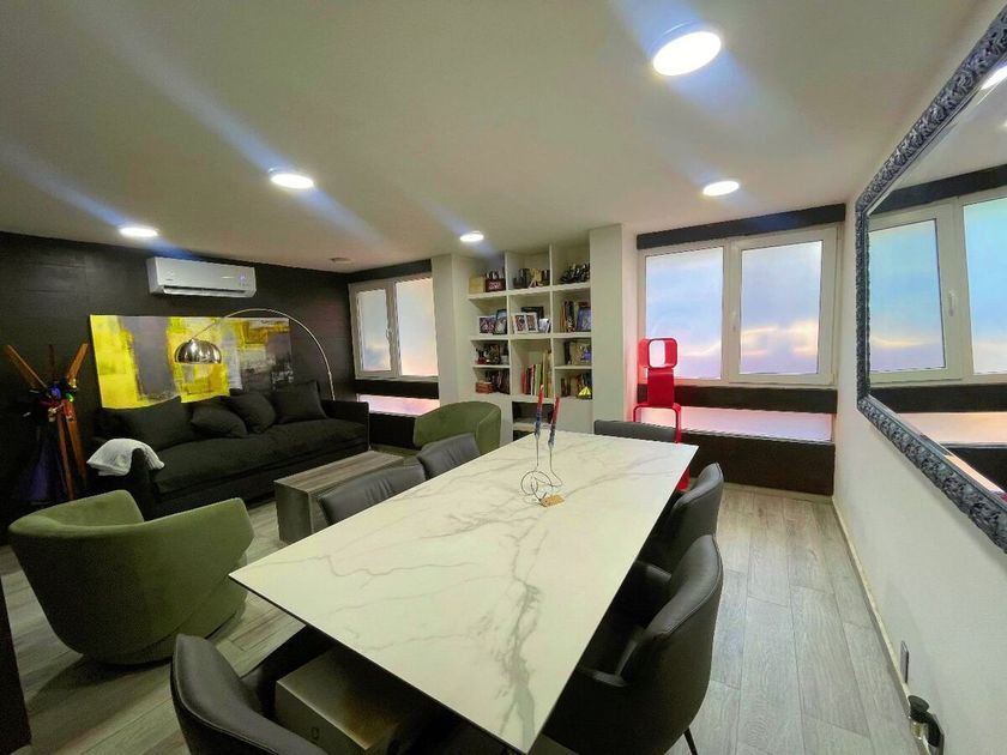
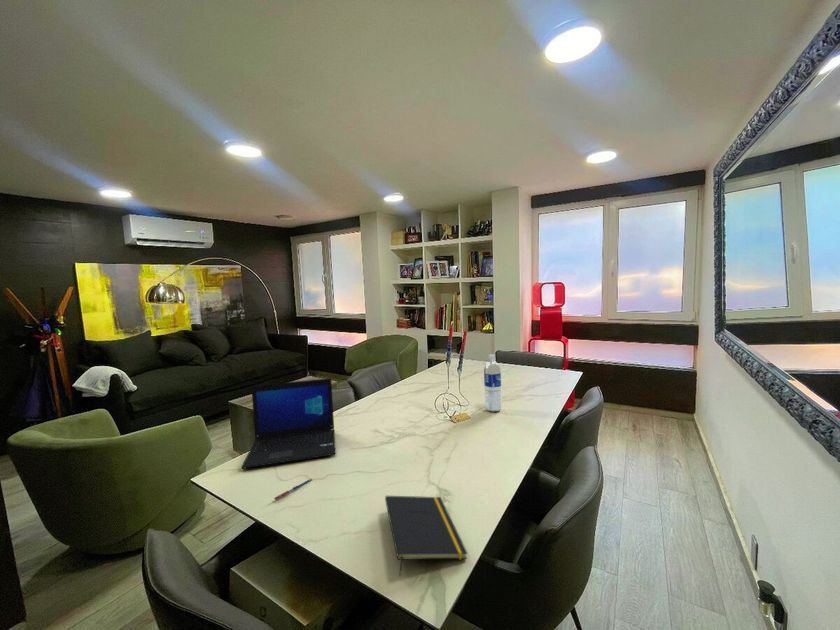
+ laptop (291, 418)
+ water bottle (492, 382)
+ notepad (422, 523)
+ pen (294, 488)
